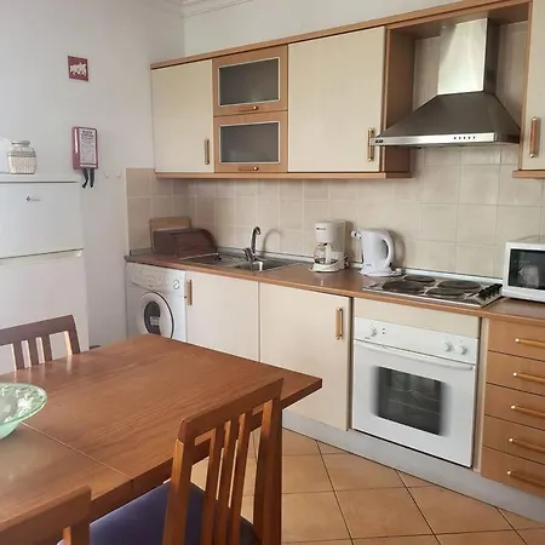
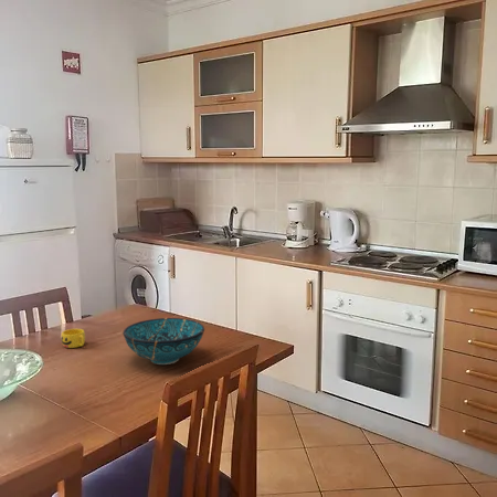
+ decorative bowl (165, 343)
+ cup (75, 339)
